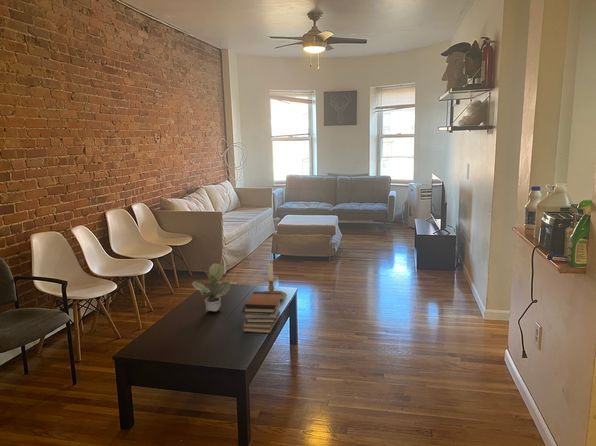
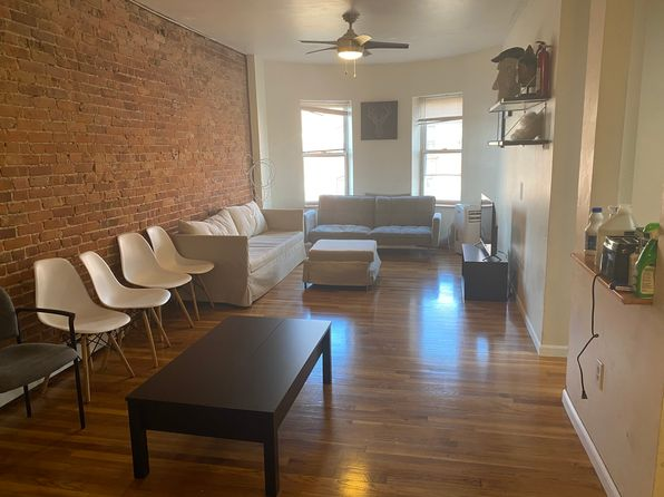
- potted plant (209, 291)
- book stack (263, 311)
- candle holder (271, 280)
